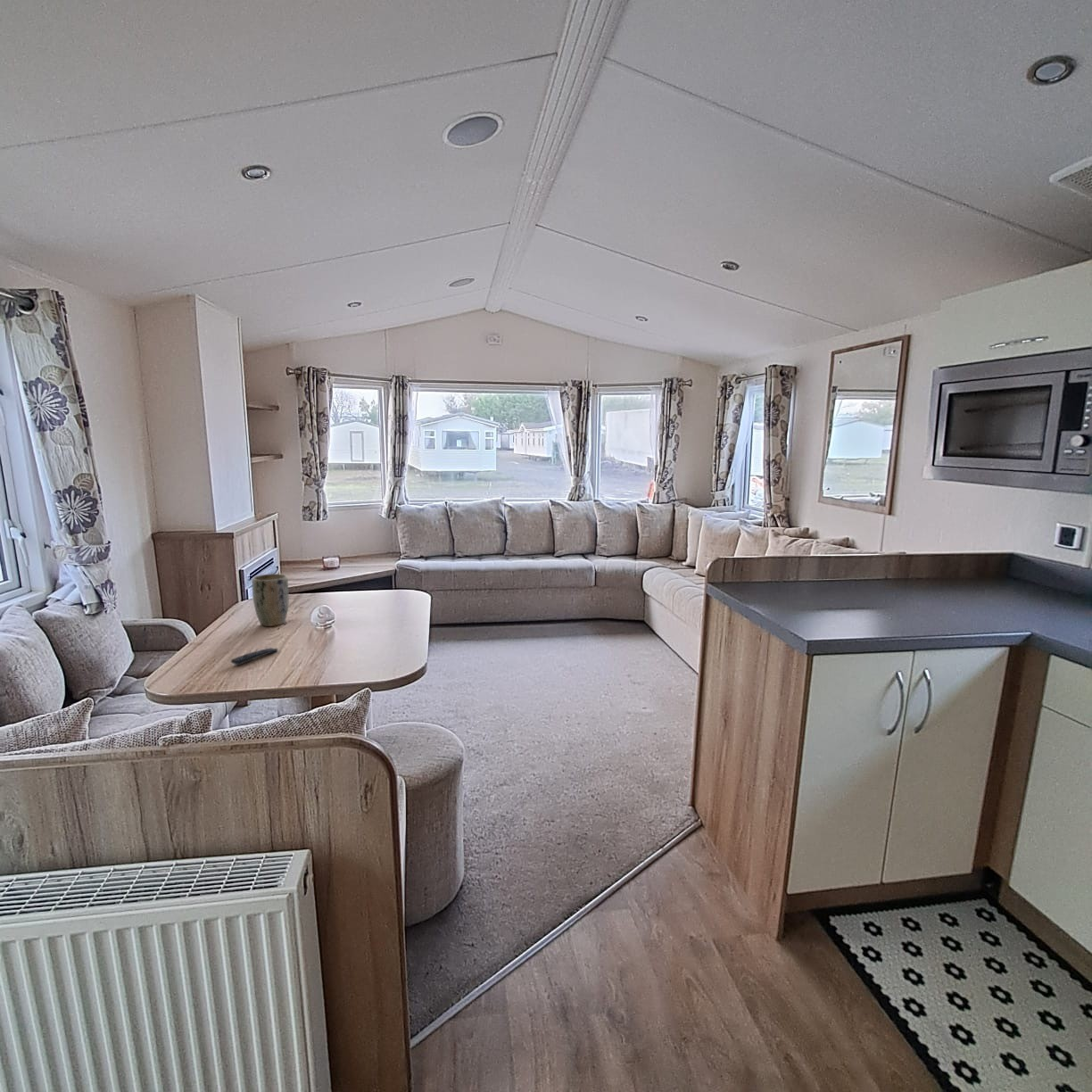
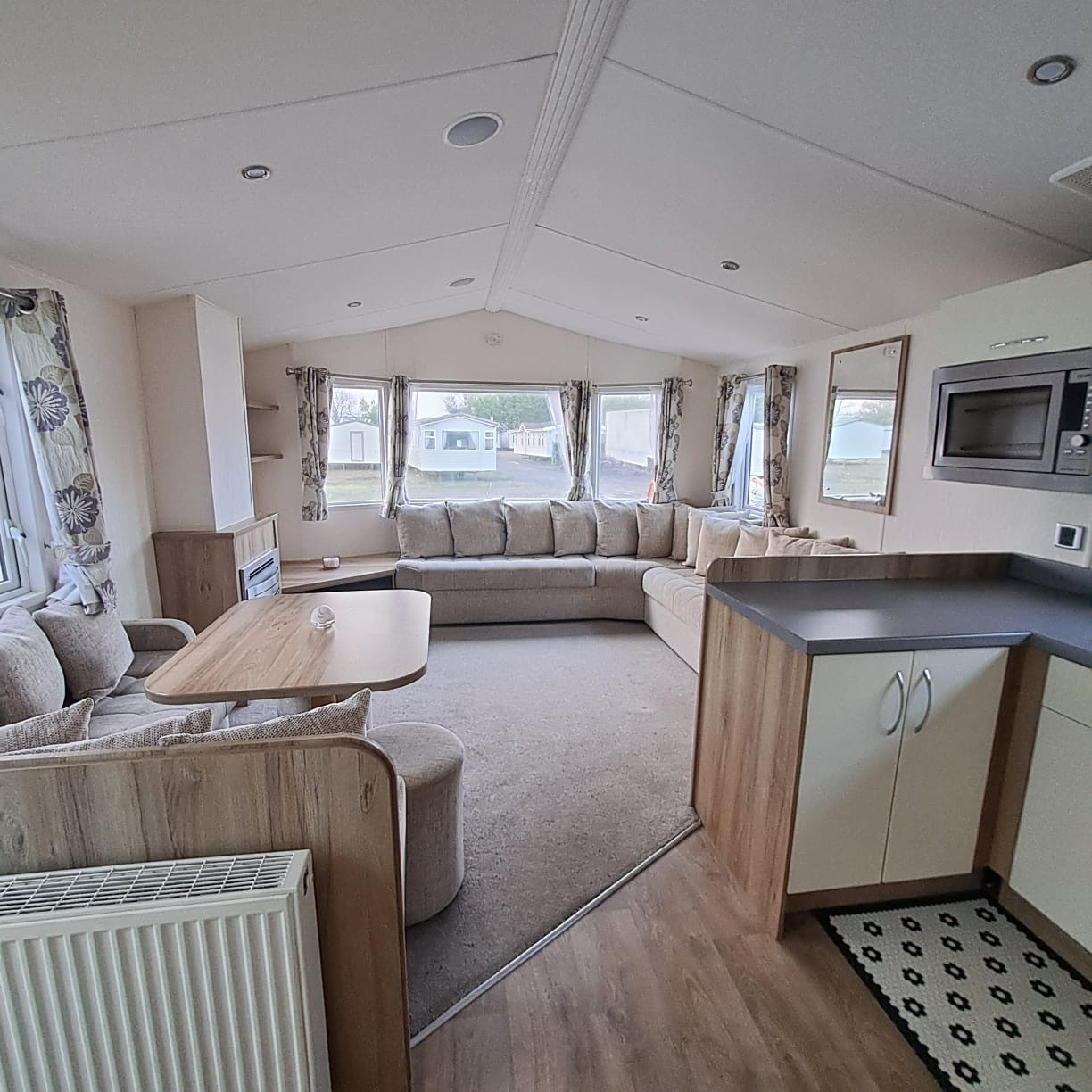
- remote control (256, 655)
- plant pot (270, 600)
